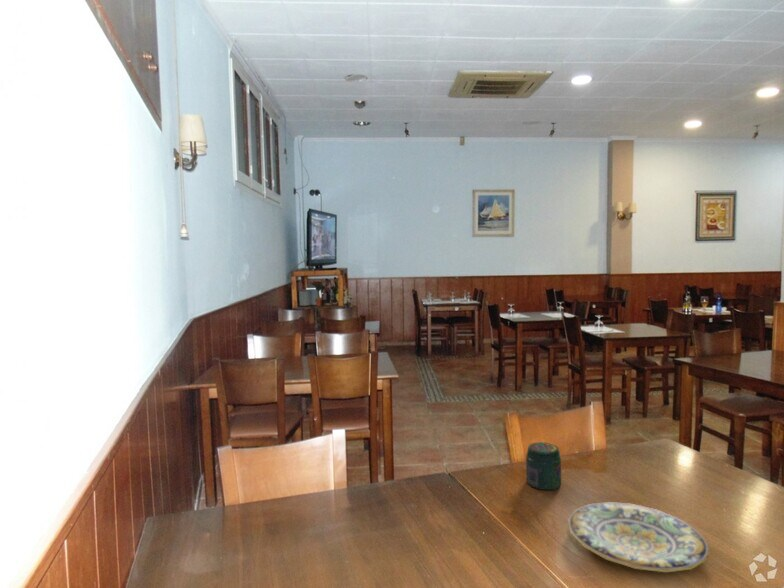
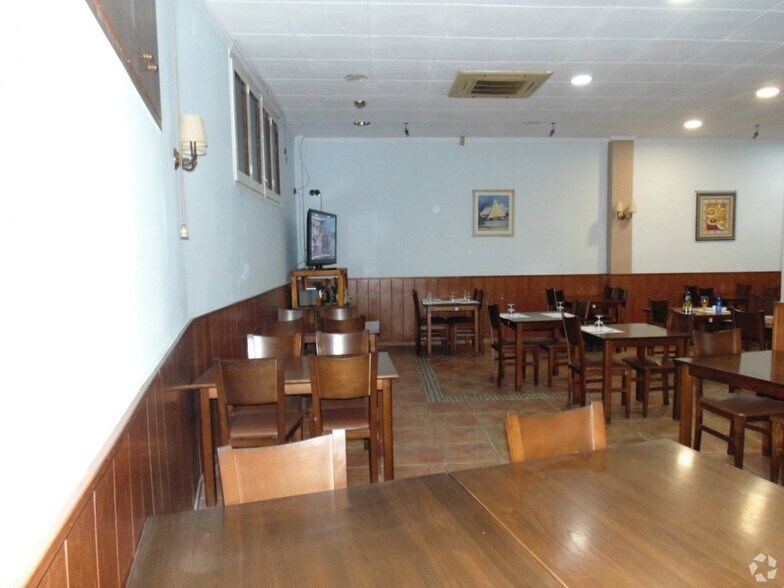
- jar (543, 465)
- plate (634, 538)
